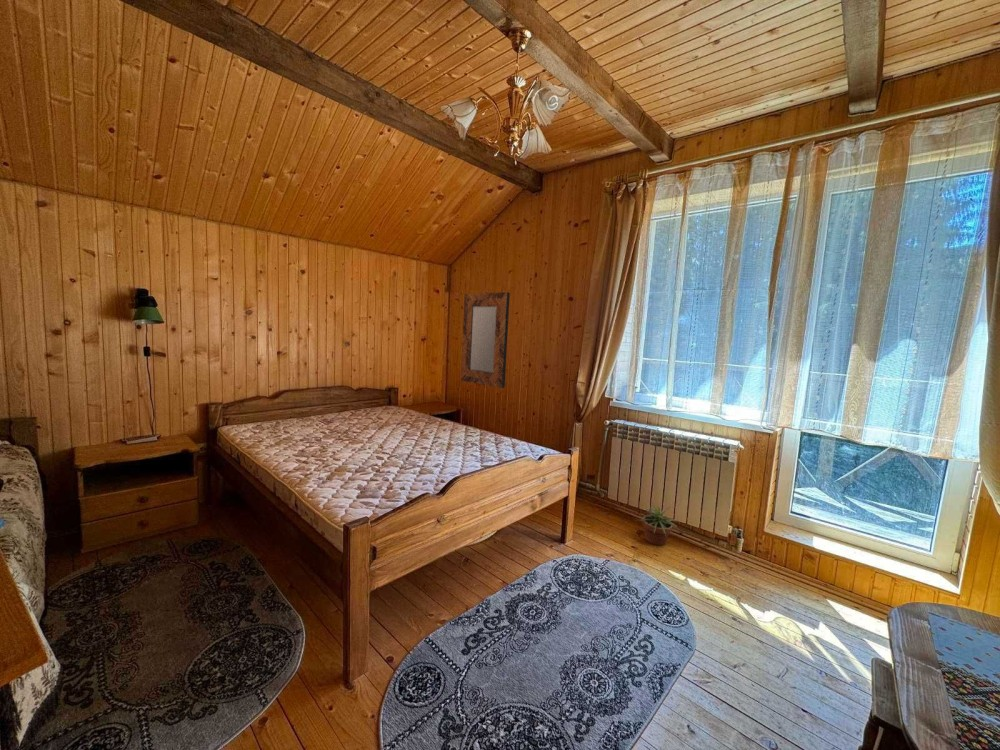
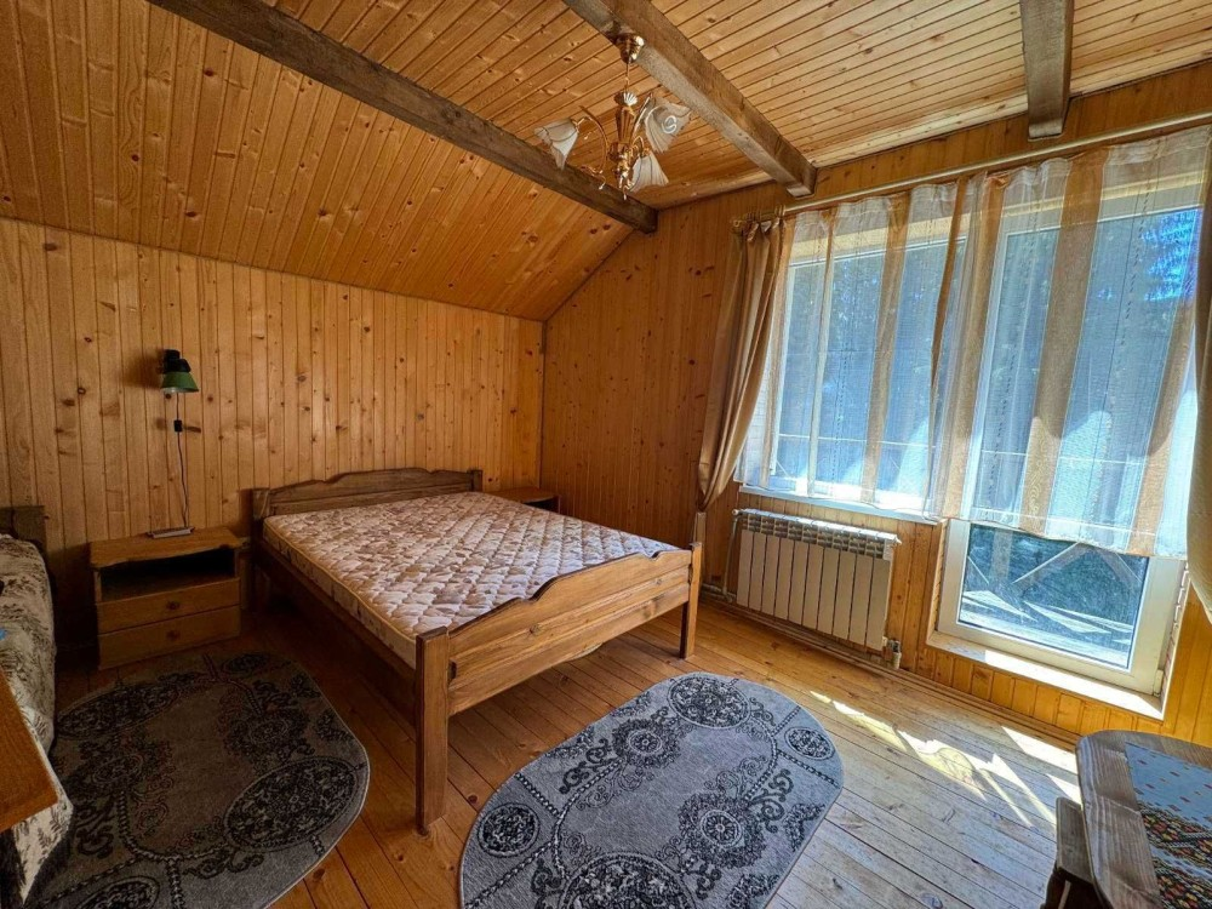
- potted plant (657, 523)
- home mirror (483, 339)
